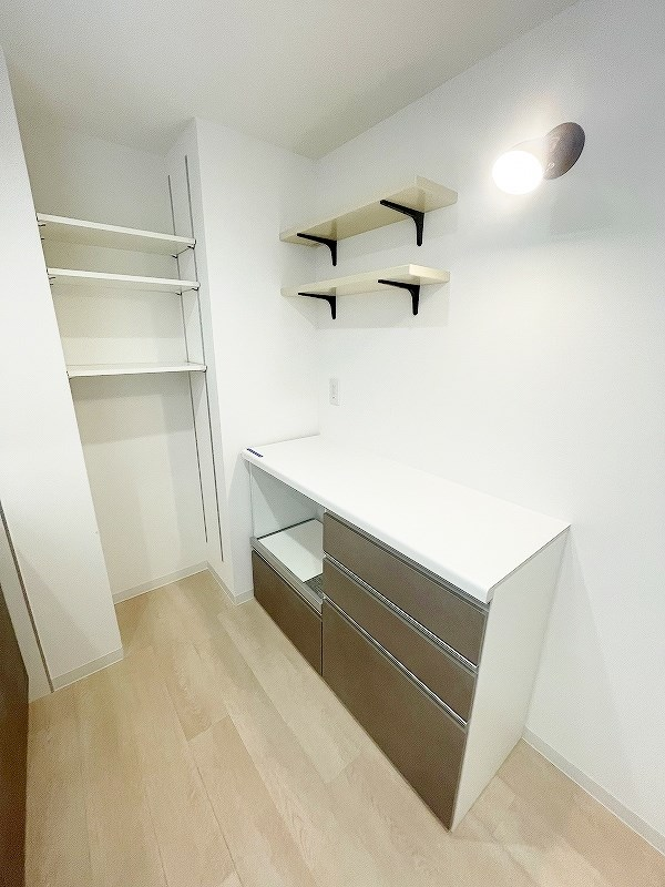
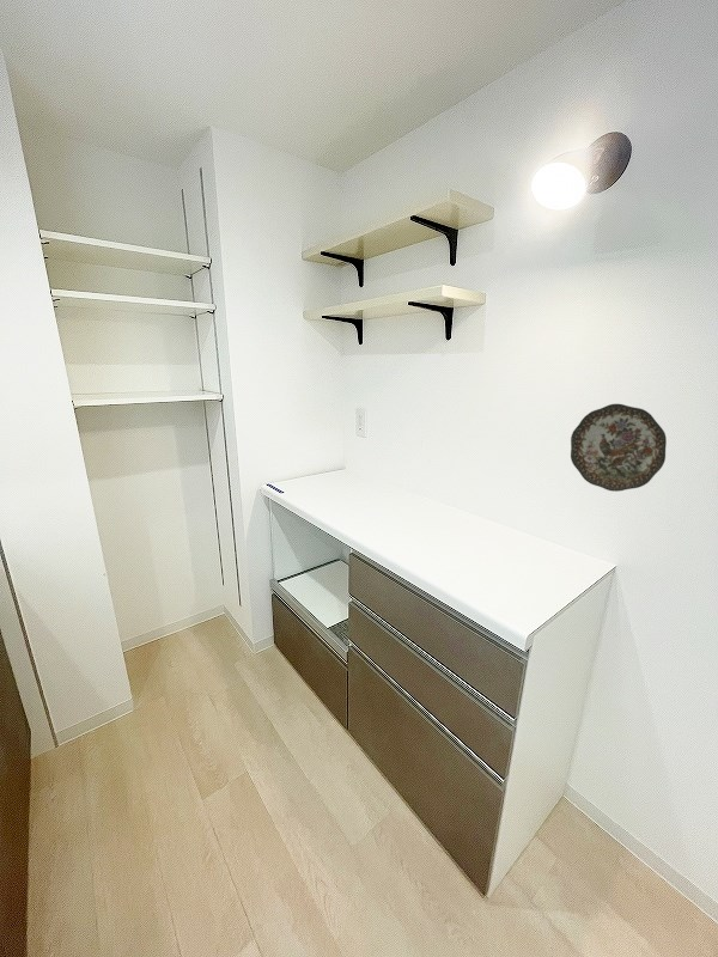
+ decorative plate (615, 447)
